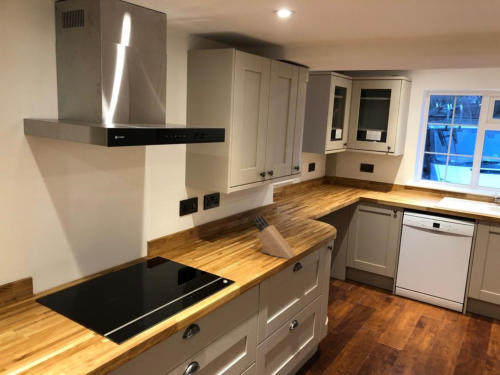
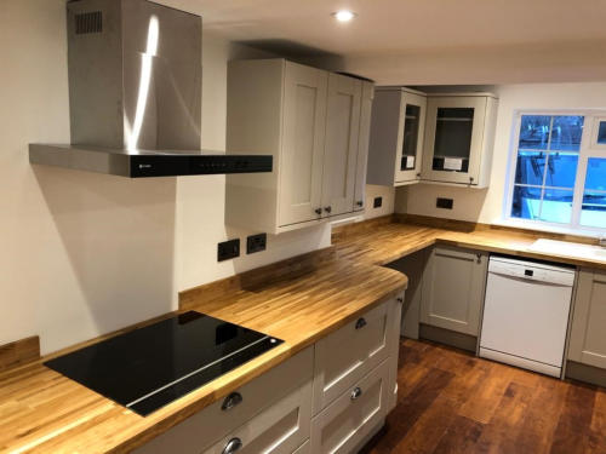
- knife block (273, 235)
